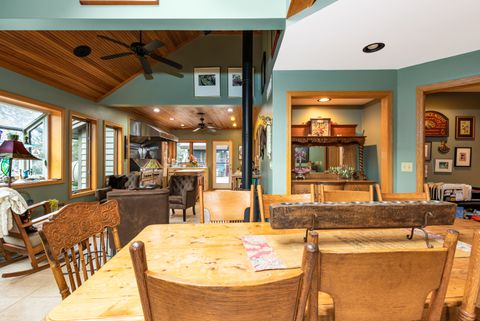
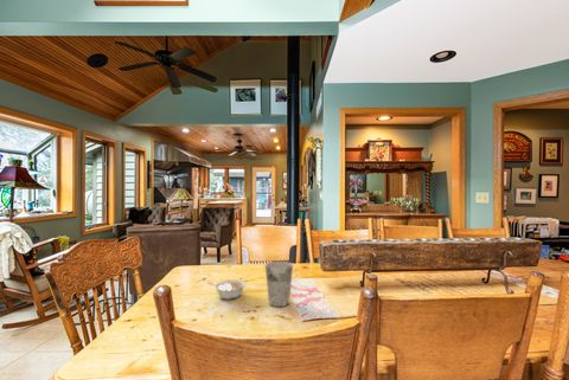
+ cup (279, 283)
+ legume (229, 289)
